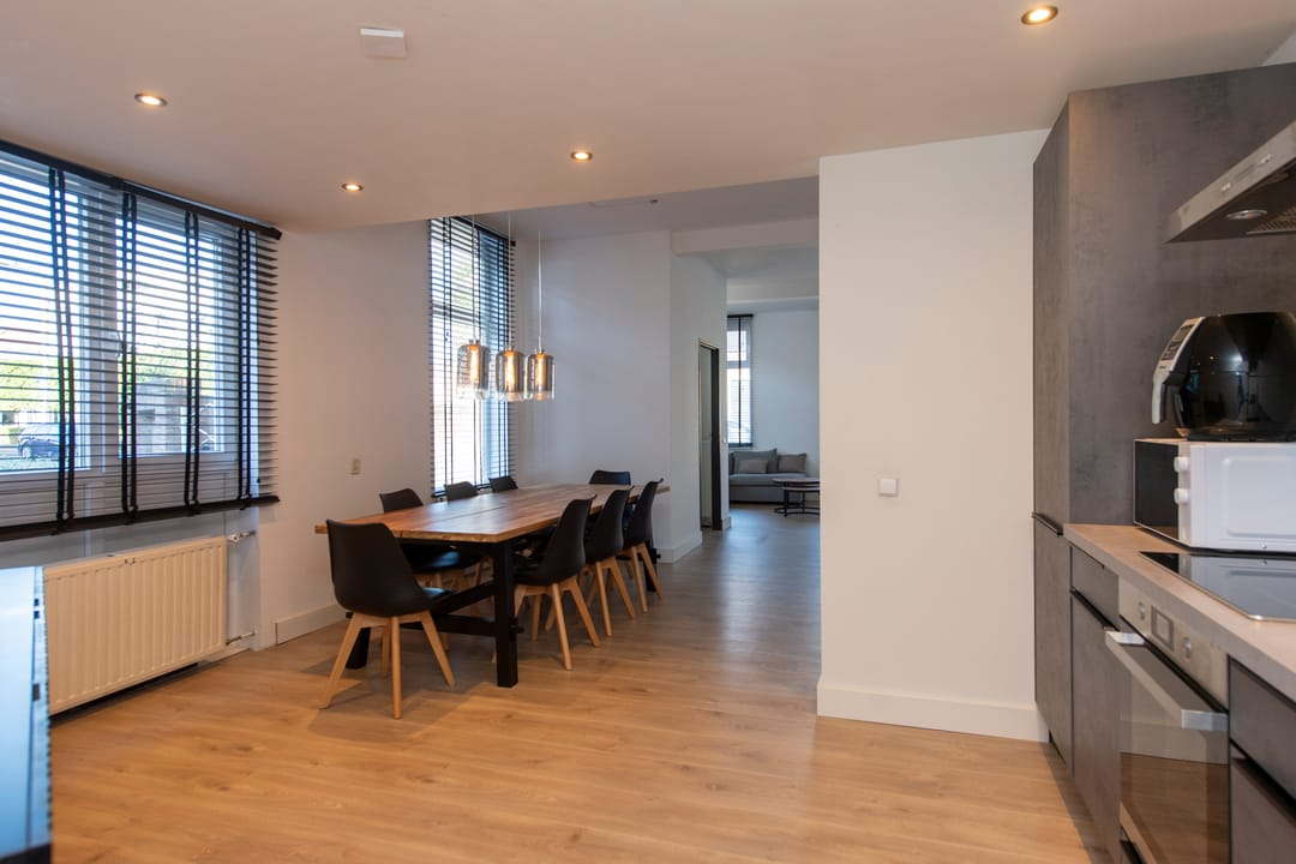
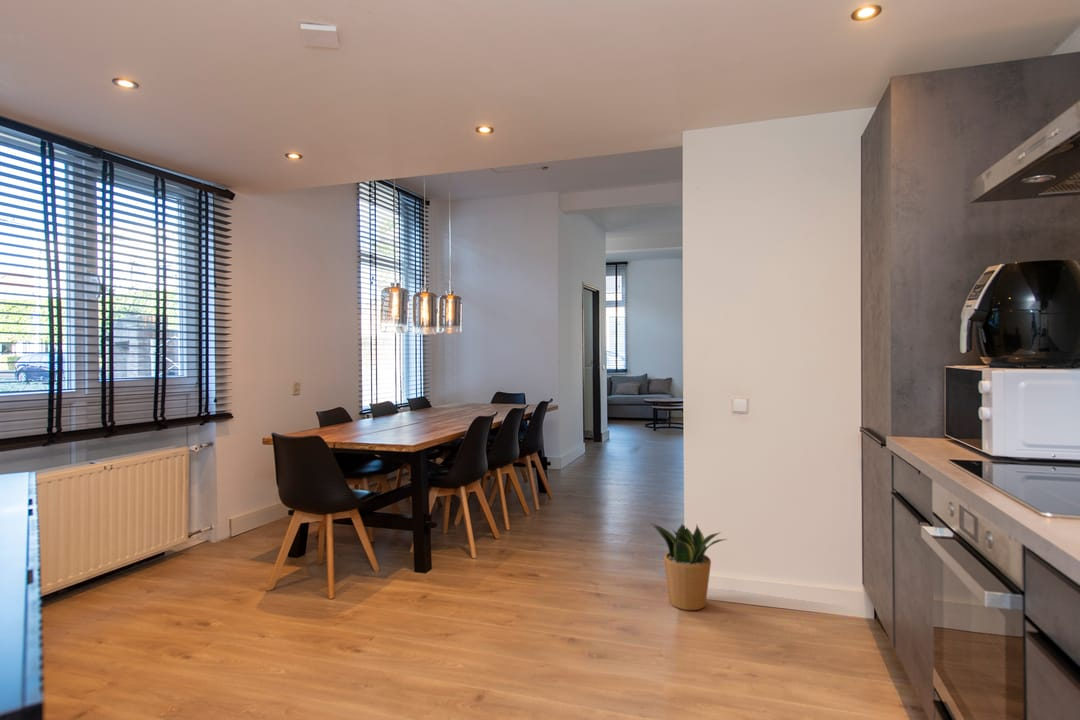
+ potted plant (687, 565)
